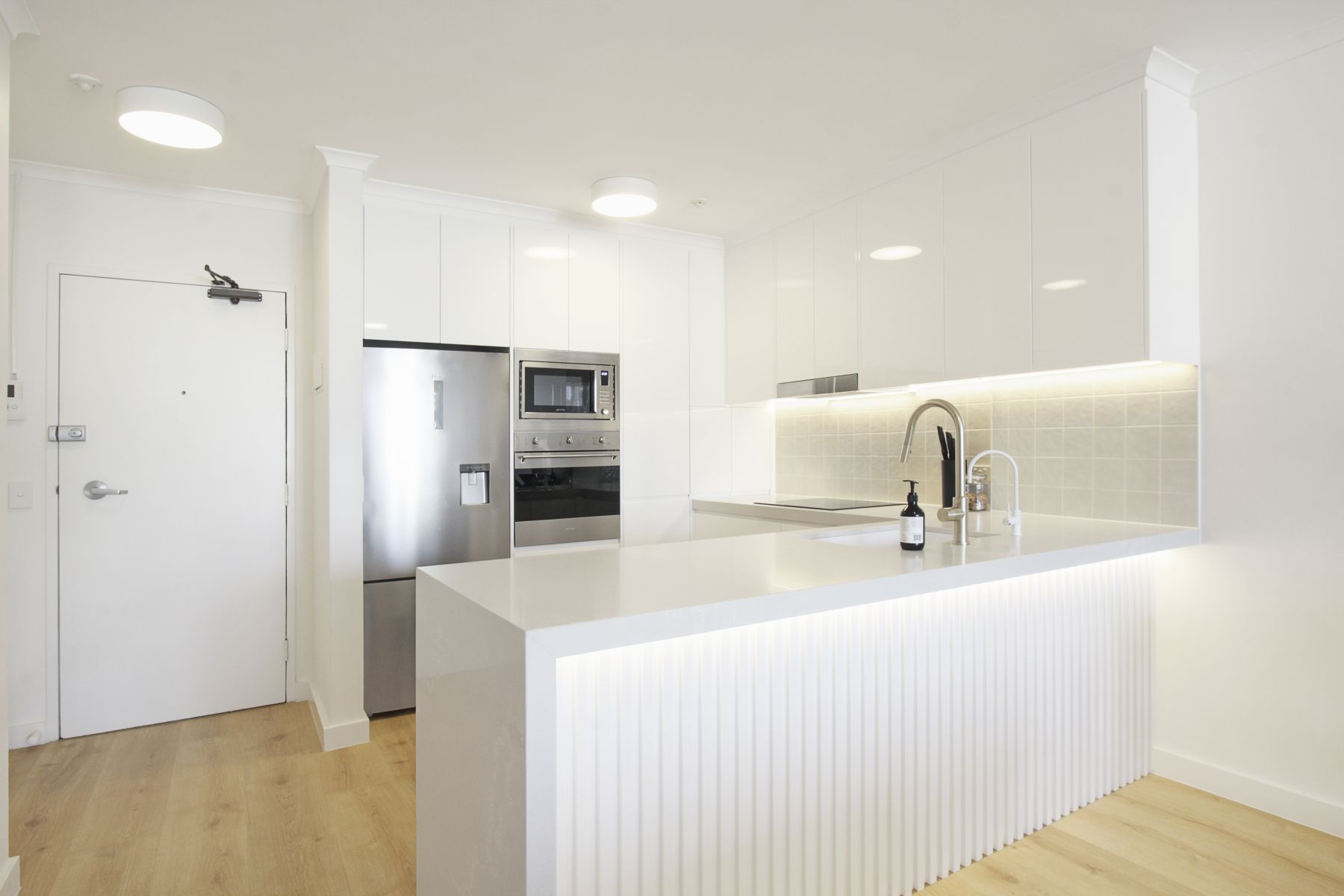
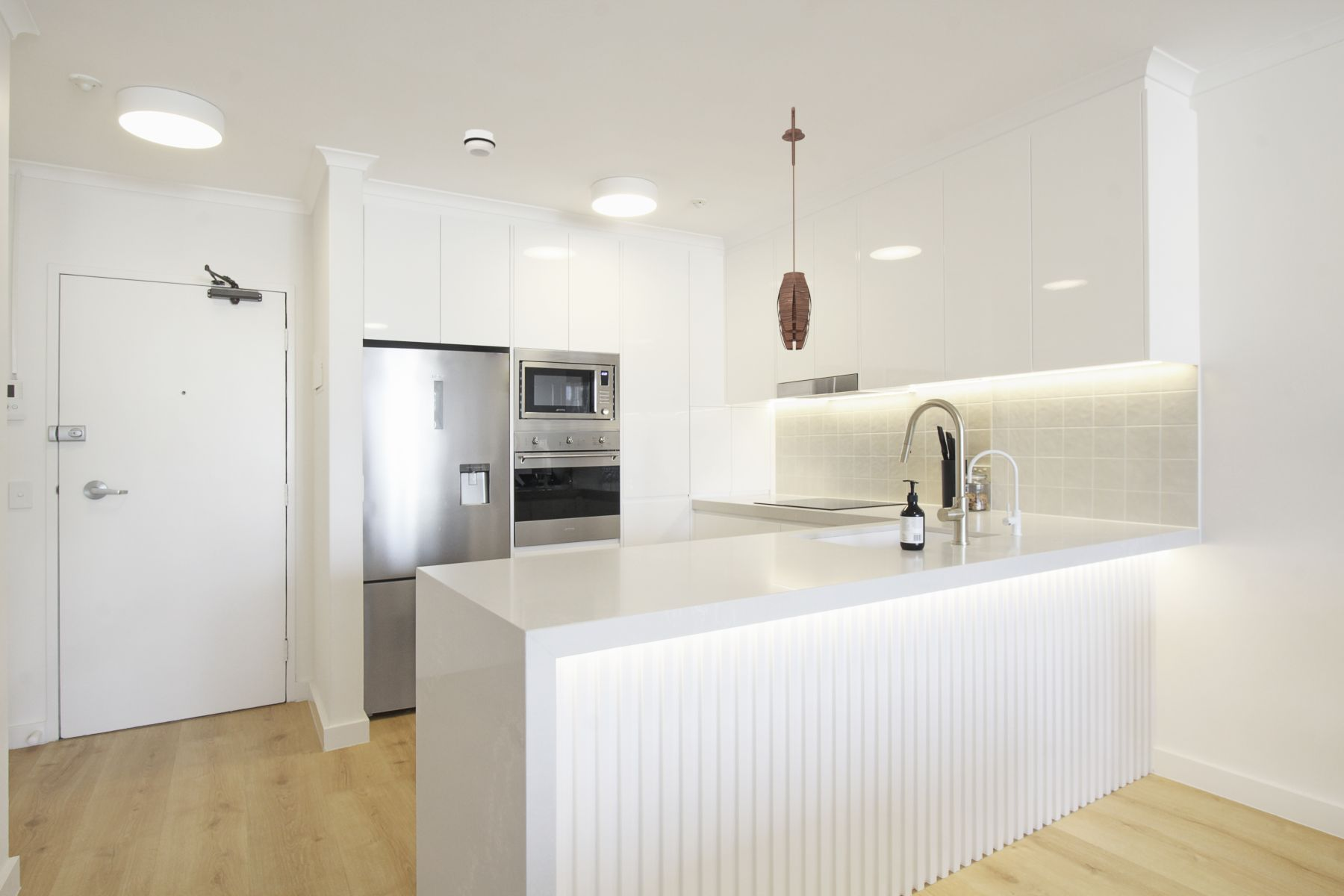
+ smoke detector (479, 143)
+ pendant light (794, 236)
